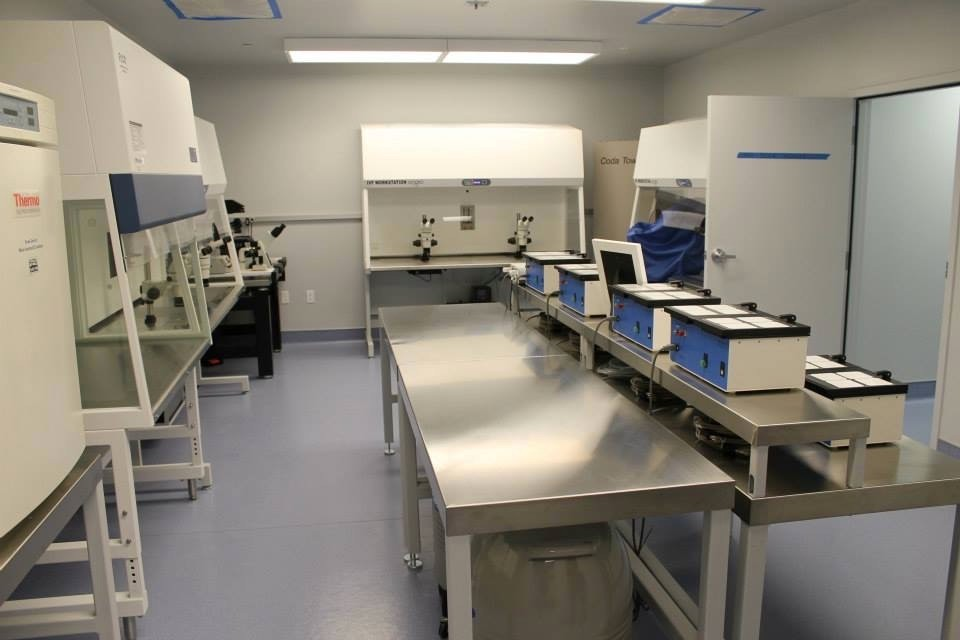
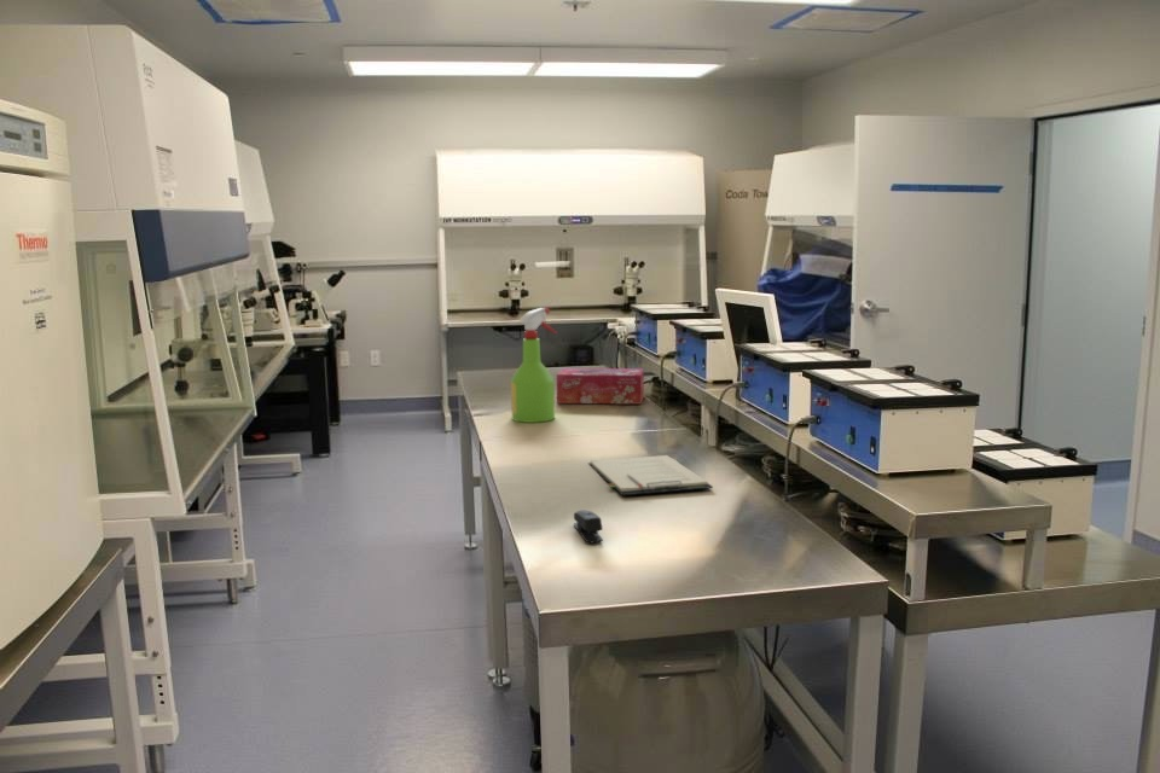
+ tissue box (601, 385)
+ stapler (587, 521)
+ clipboard (645, 472)
+ spray bottle (536, 362)
